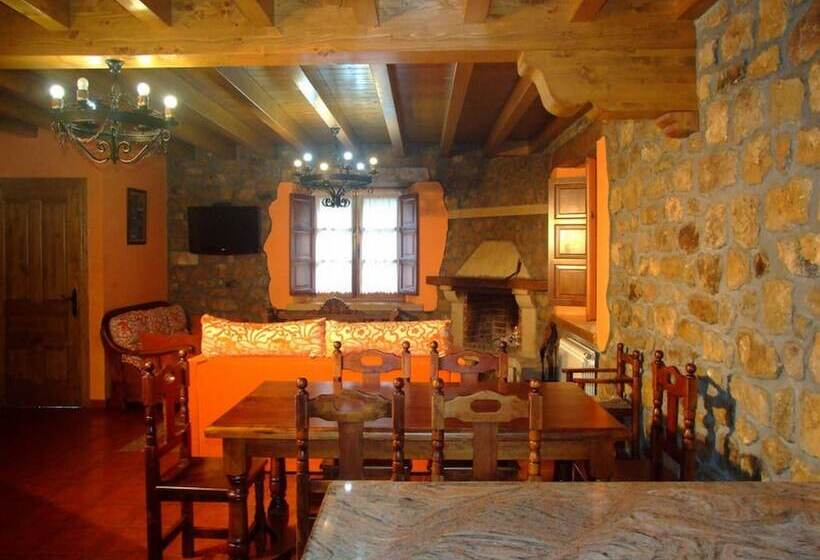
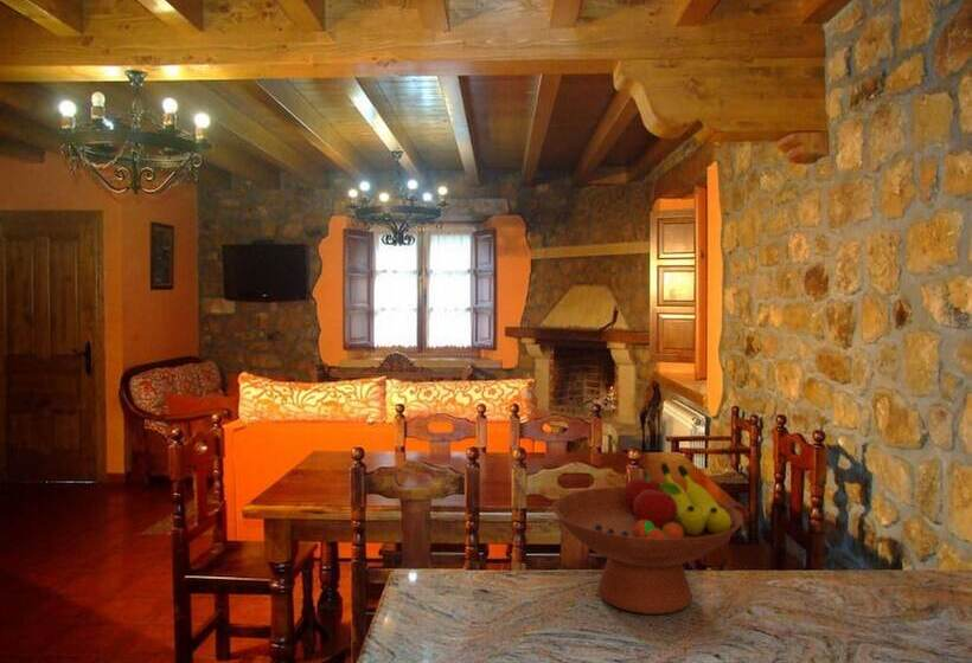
+ fruit bowl (645, 536)
